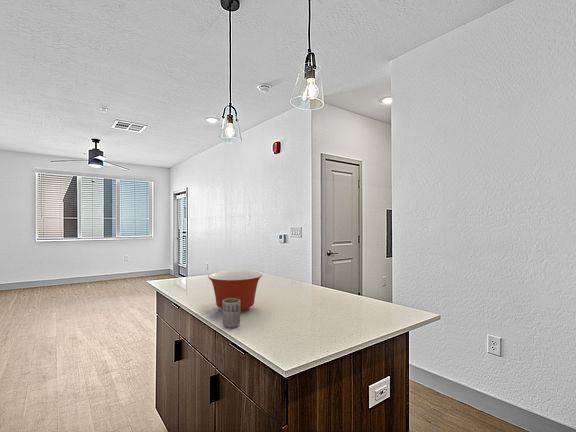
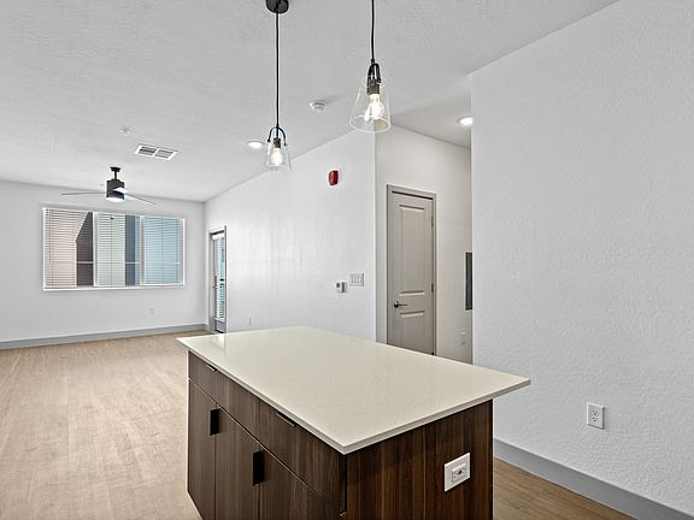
- cup (231, 313)
- mixing bowl (235, 291)
